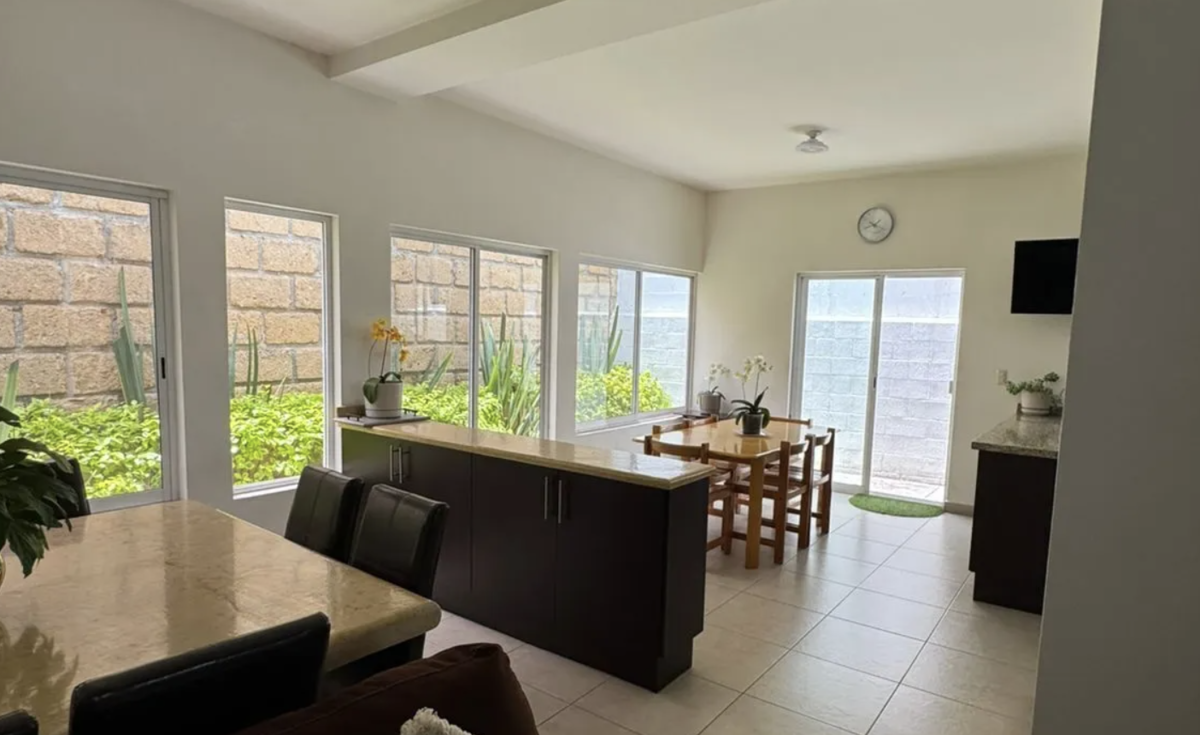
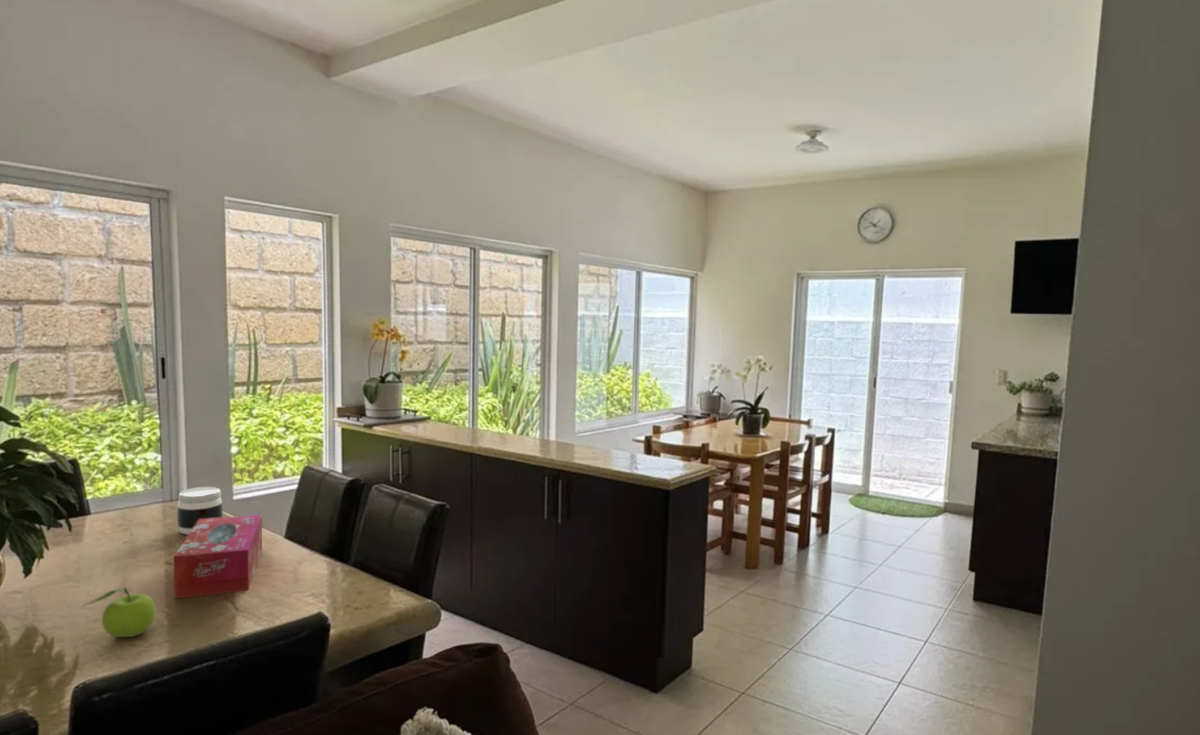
+ tissue box (222, 552)
+ jar (200, 510)
+ fruit (118, 612)
